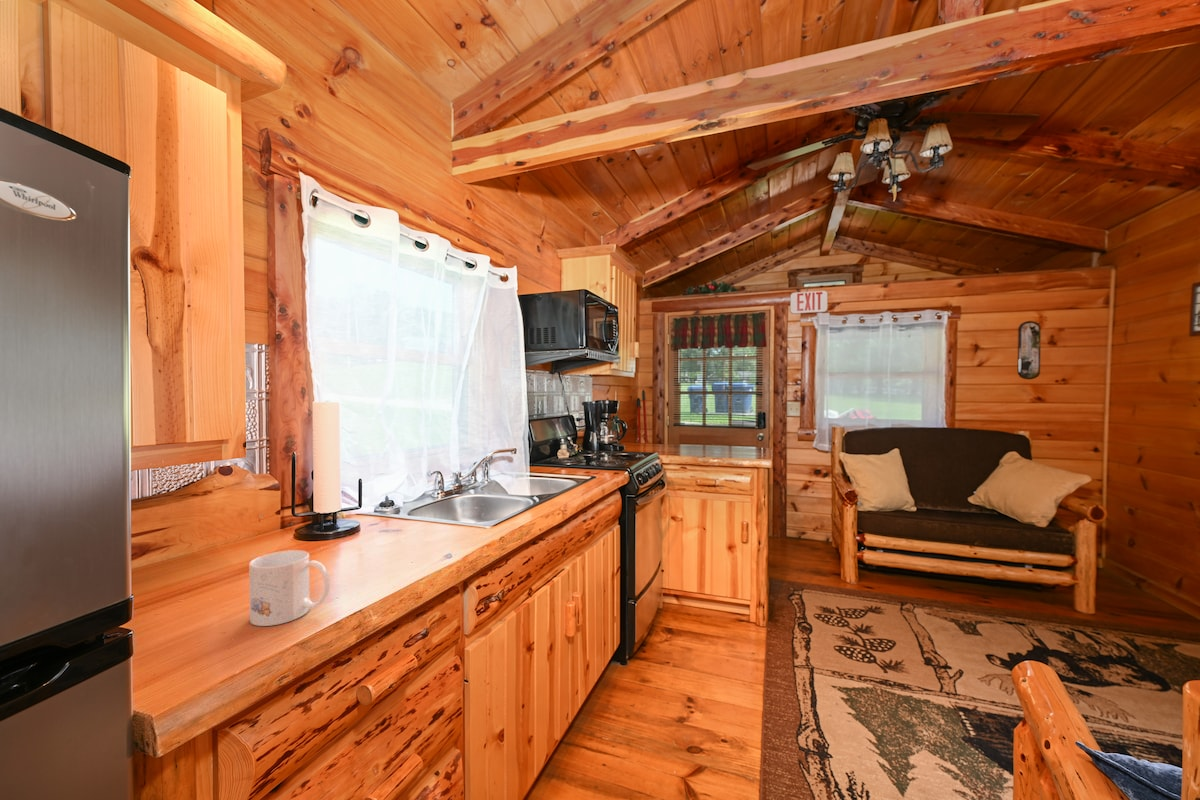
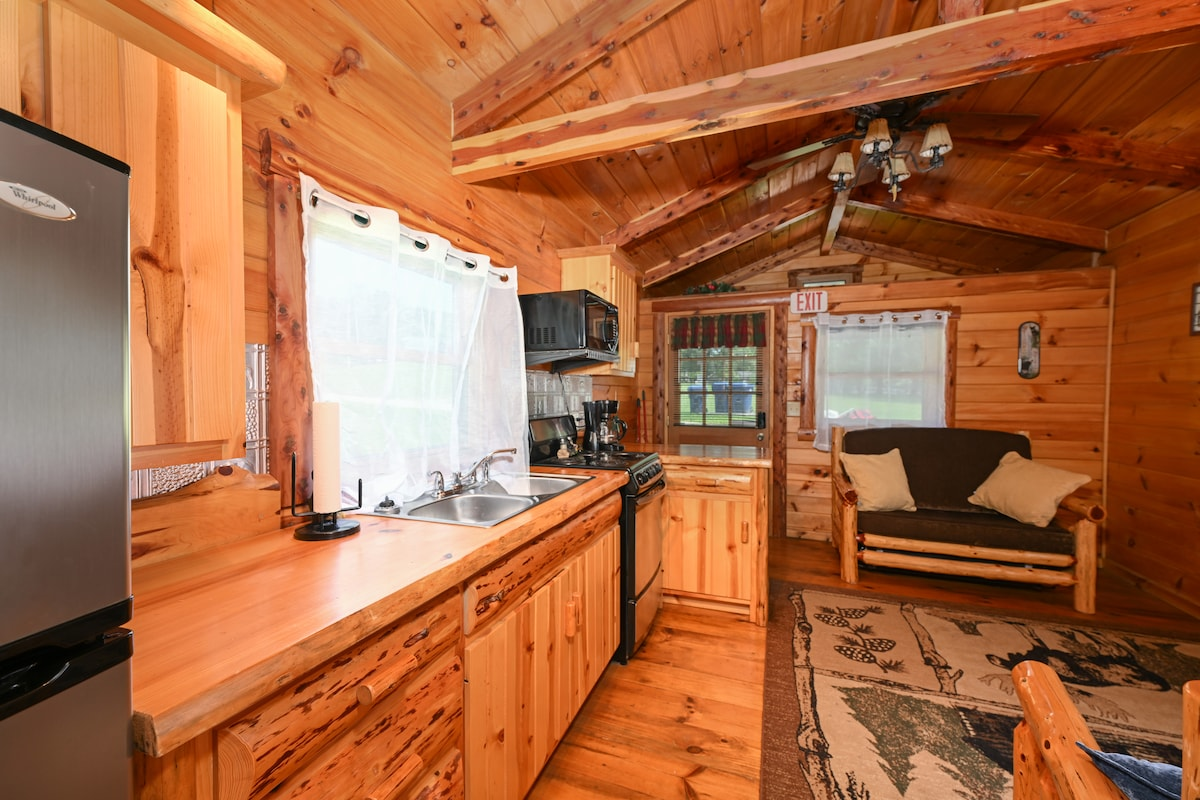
- mug (292, 585)
